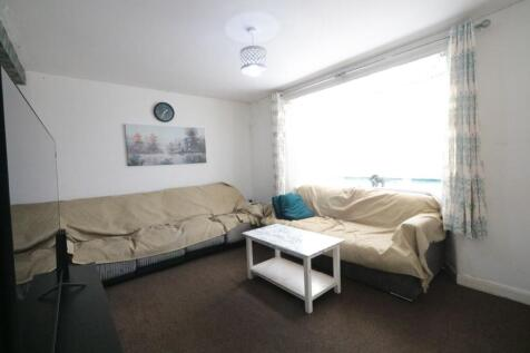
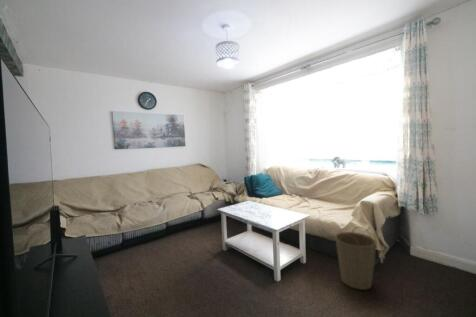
+ basket (355, 256)
